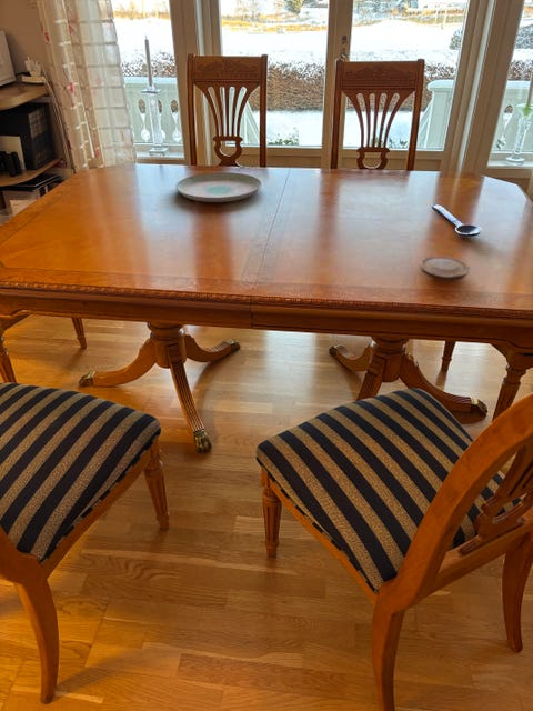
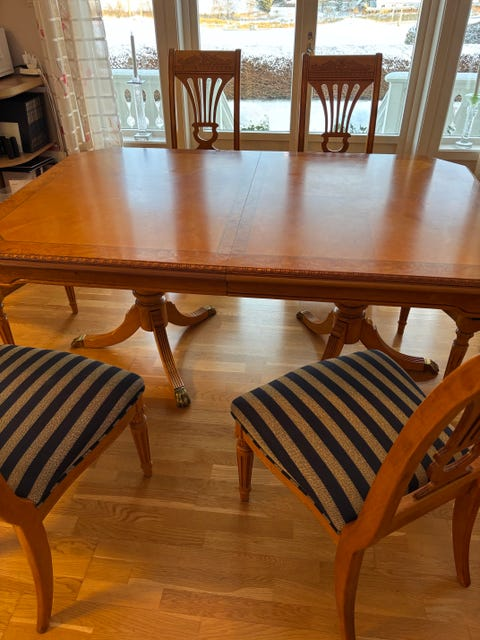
- wood slice (443, 270)
- spoon (456, 219)
- plate (219, 187)
